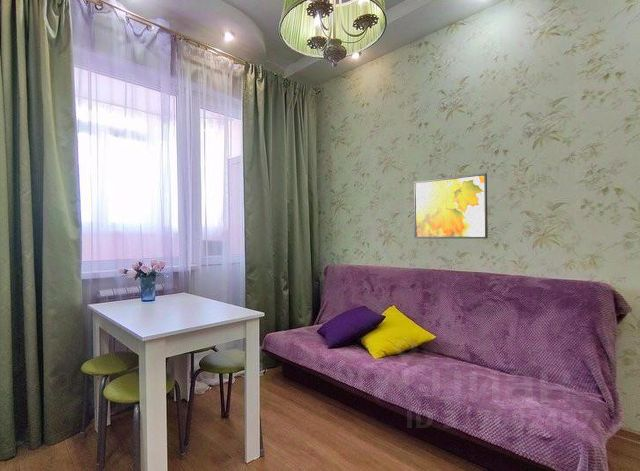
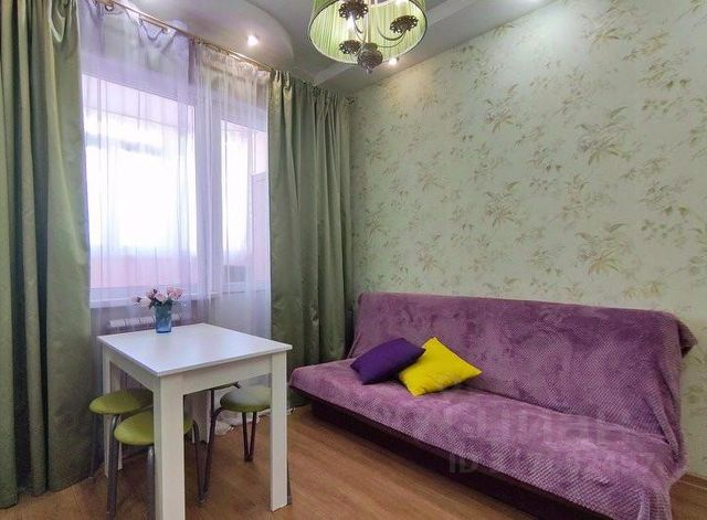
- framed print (448, 208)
